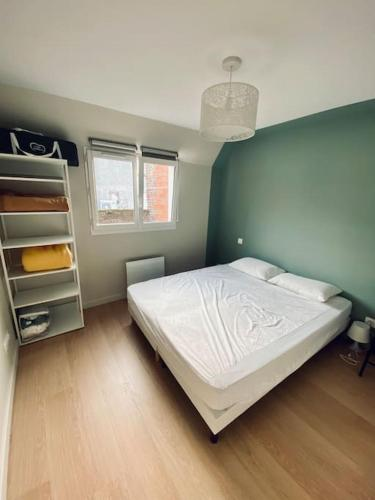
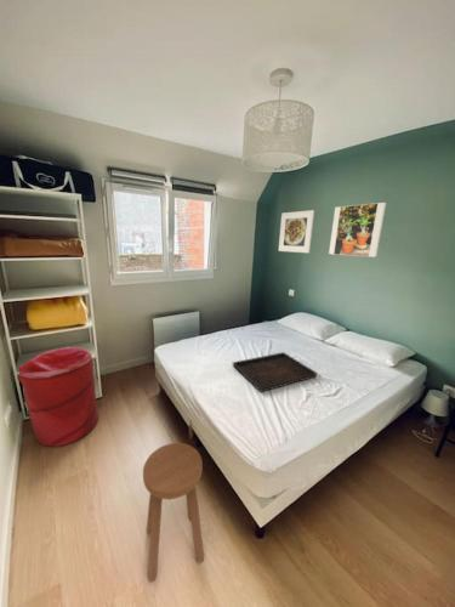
+ laundry hamper (62, 392)
+ stool (174, 498)
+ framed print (295, 232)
+ serving tray (273, 369)
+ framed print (354, 231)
